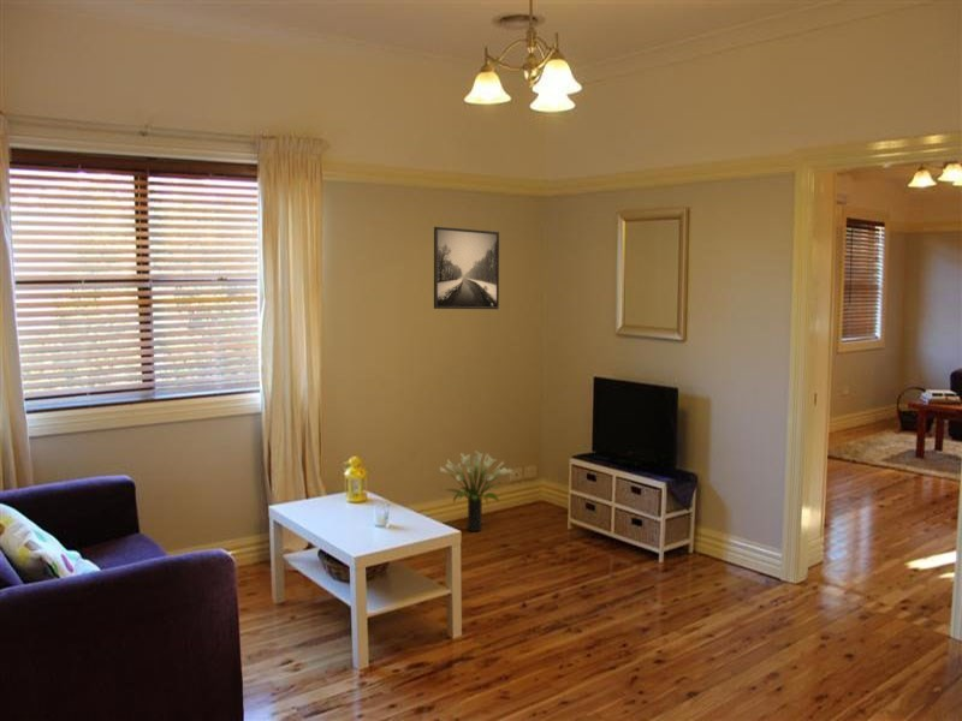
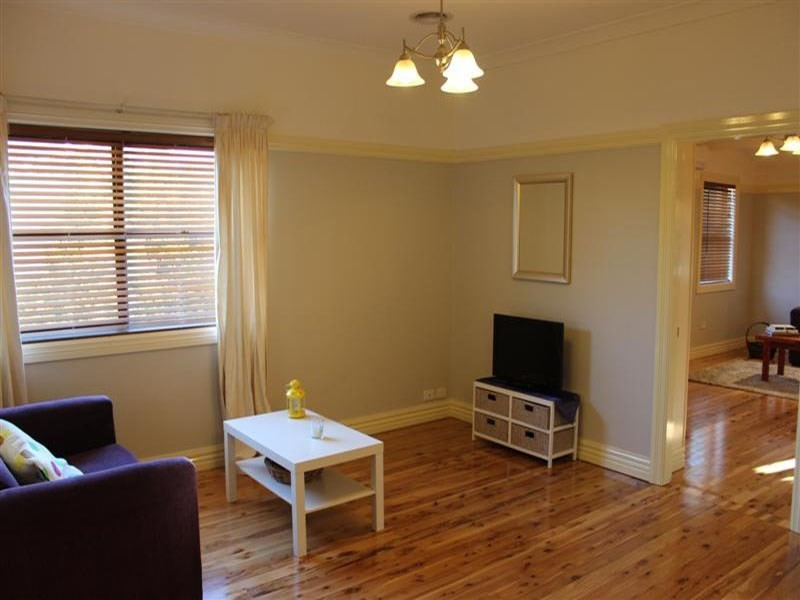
- potted plant (476, 489)
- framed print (467, 269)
